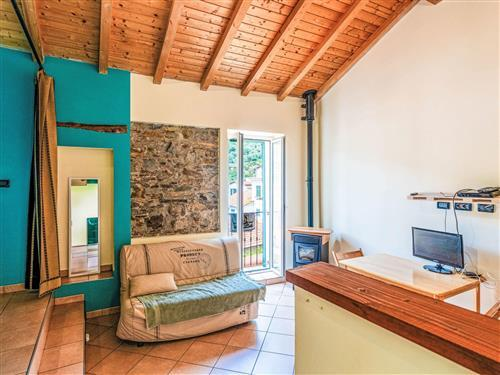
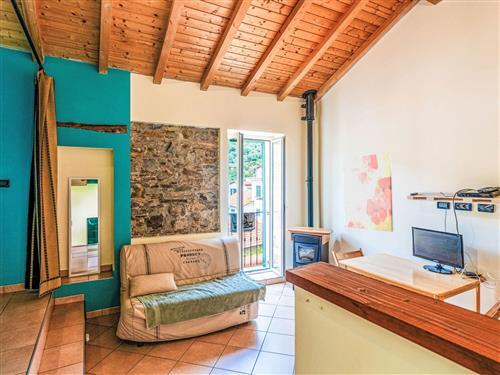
+ wall art (365, 192)
